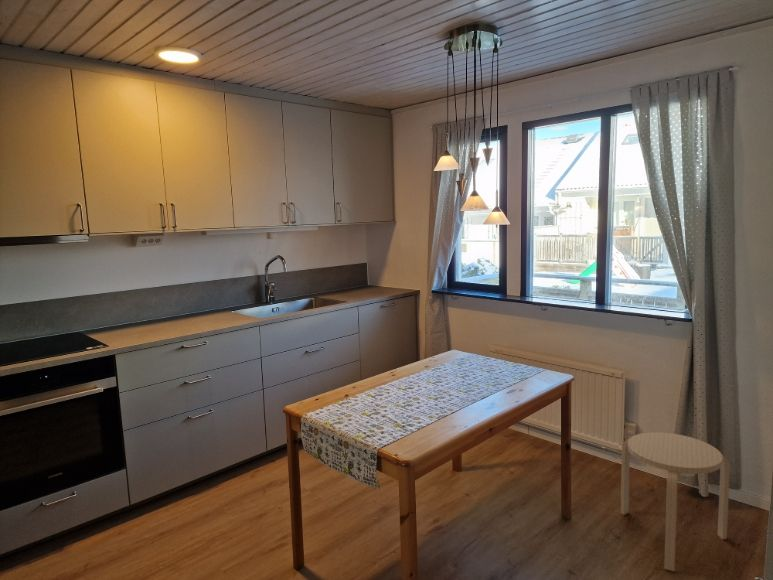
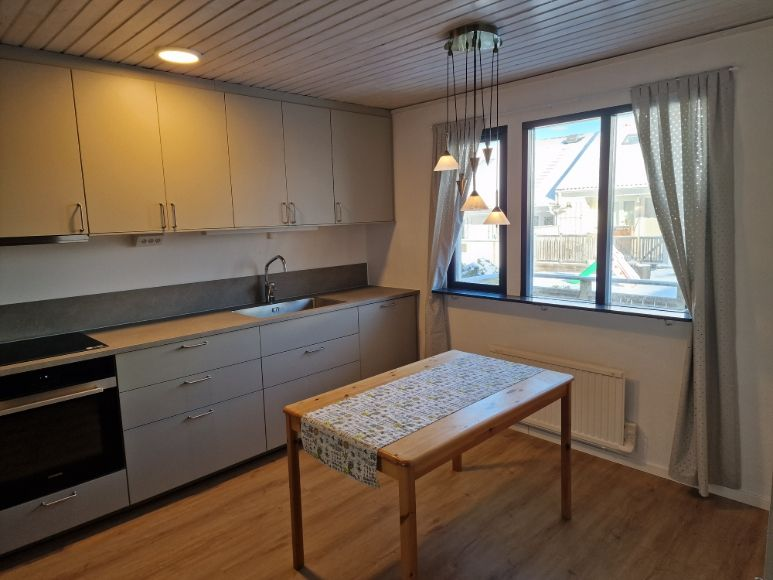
- stool (671, 497)
